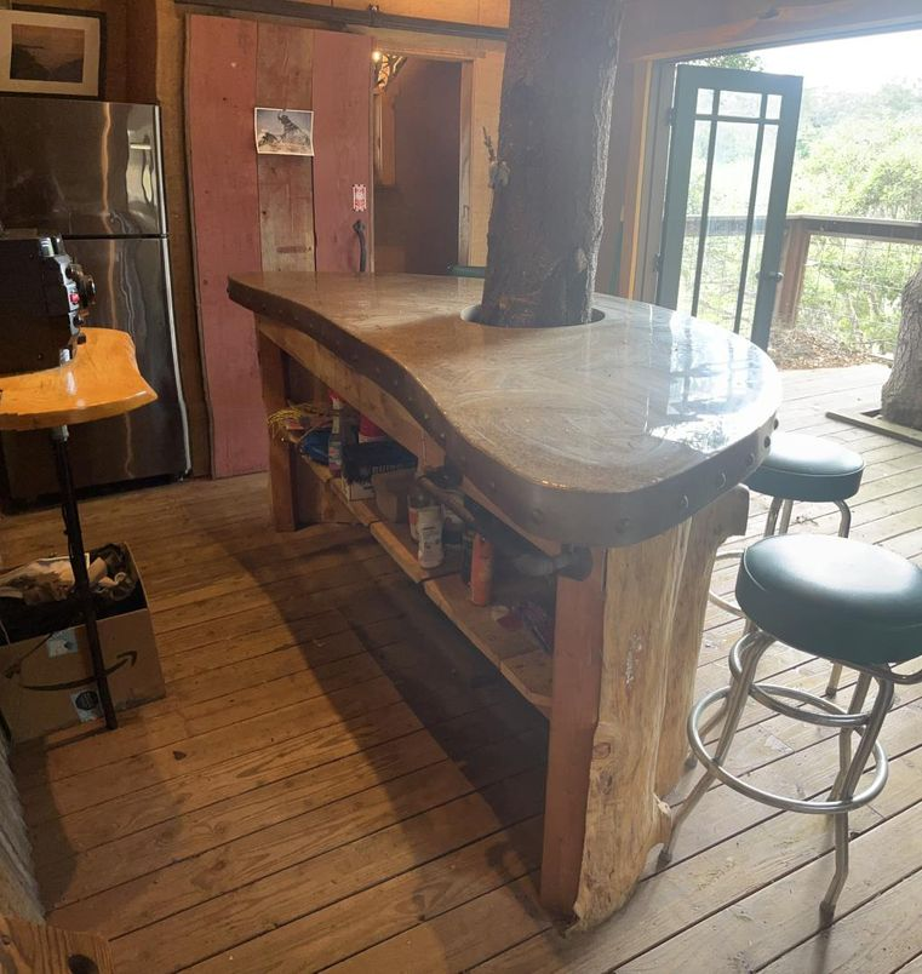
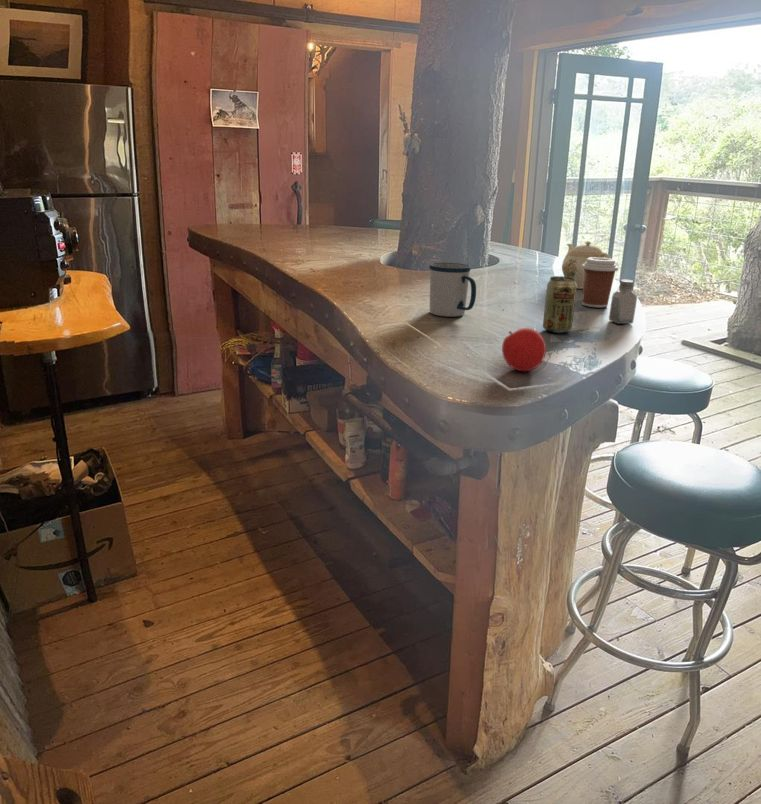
+ teapot (584, 263)
+ mug (451, 290)
+ saltshaker (623, 301)
+ coffee cup (597, 282)
+ beverage can (559, 304)
+ fruit (523, 349)
